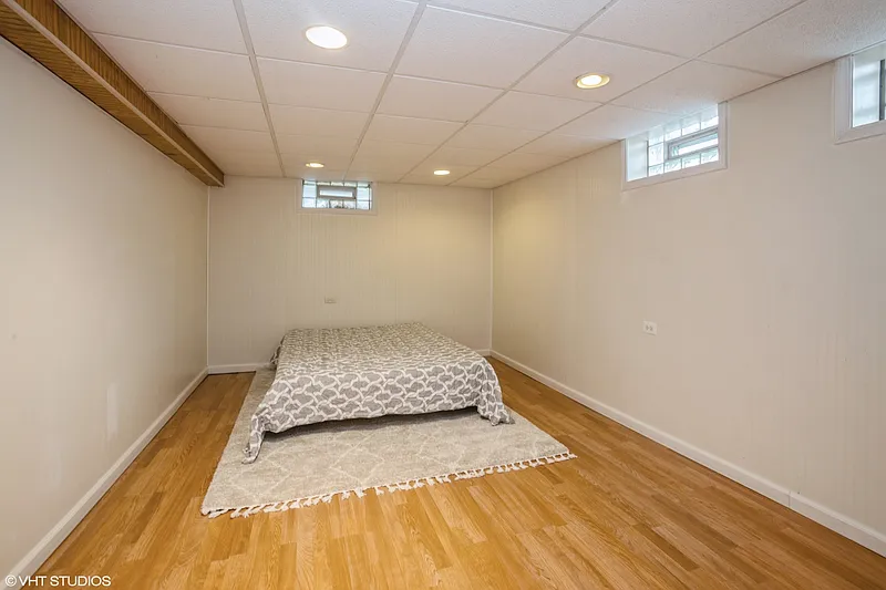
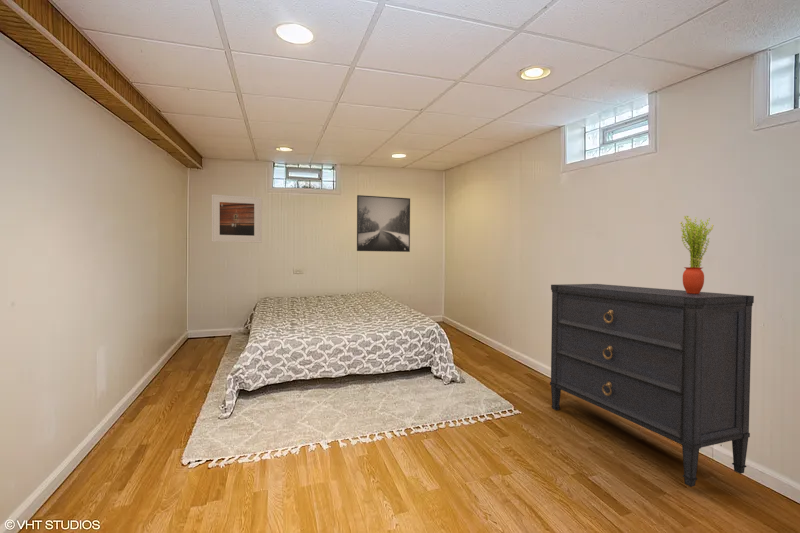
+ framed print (237, 219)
+ dresser (633, 363)
+ potted plant (695, 254)
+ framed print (384, 224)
